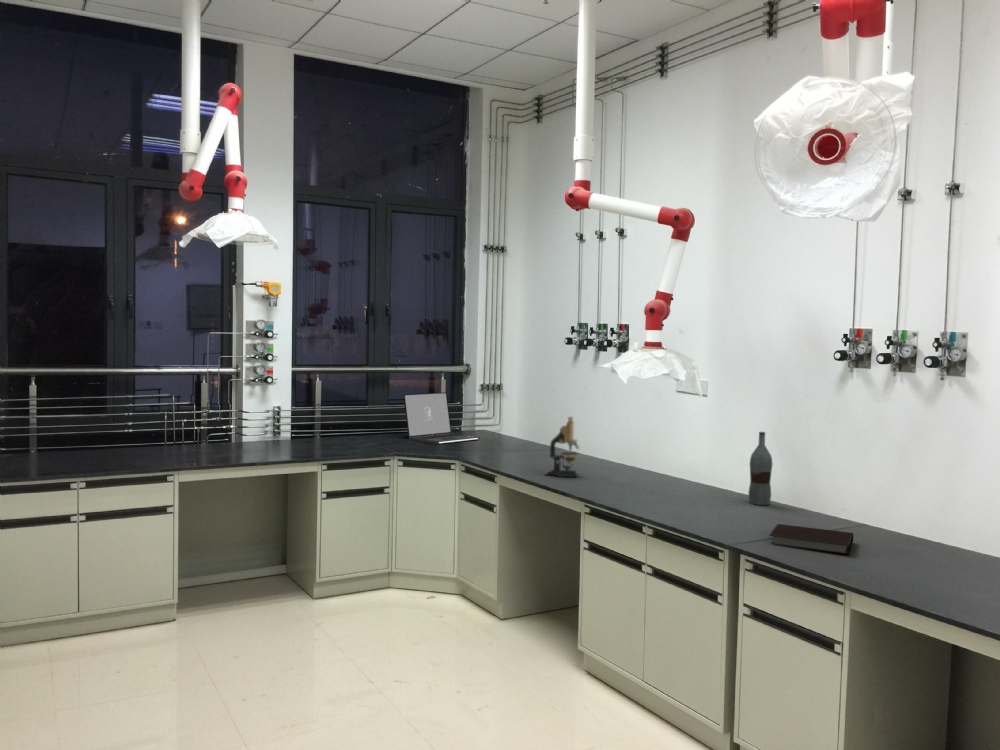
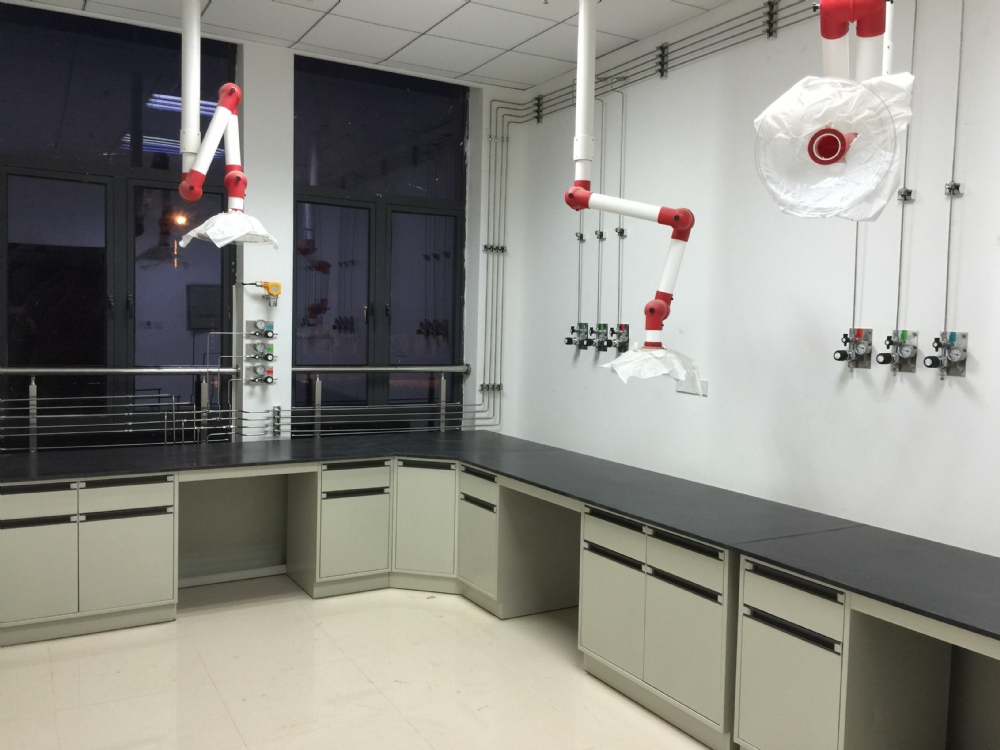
- microscope (563, 443)
- bottle (760, 467)
- notebook (811, 538)
- laptop (441, 417)
